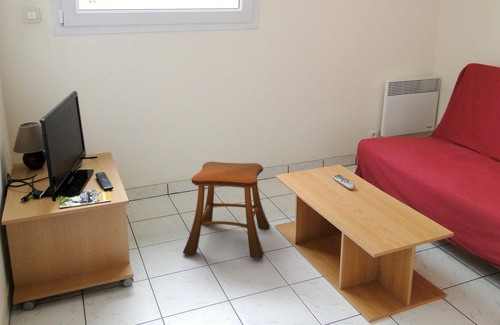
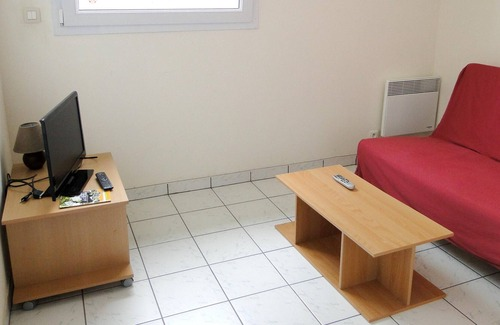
- stool (229, 205)
